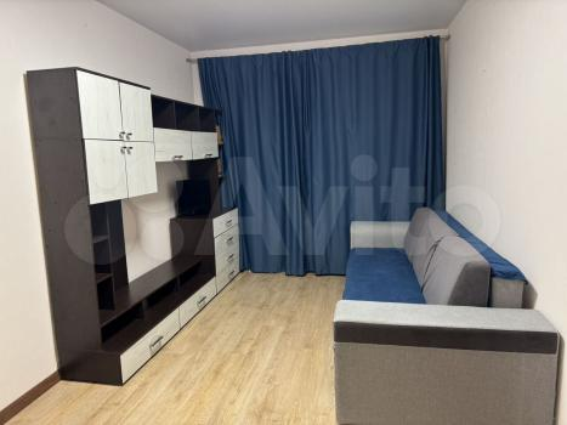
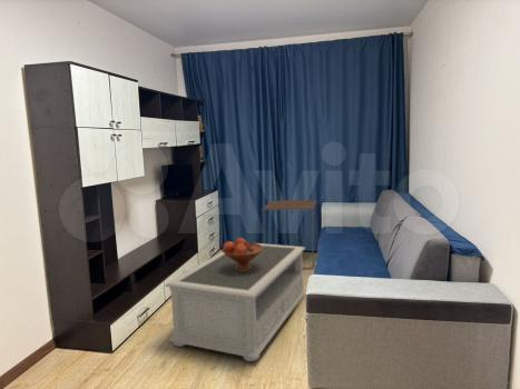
+ fruit bowl (243, 253)
+ coffee table (245, 290)
+ side table (312, 232)
